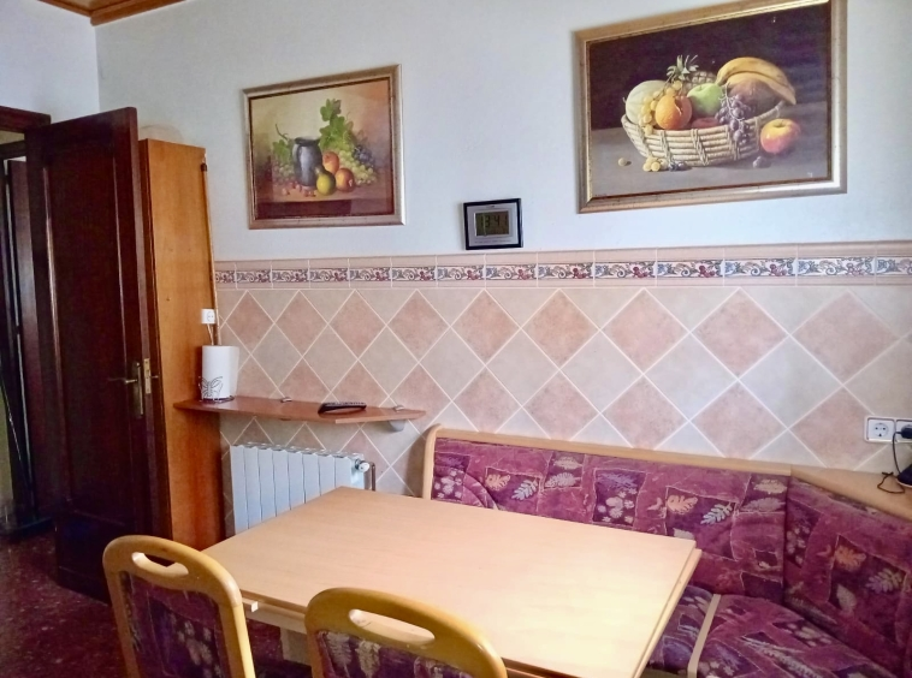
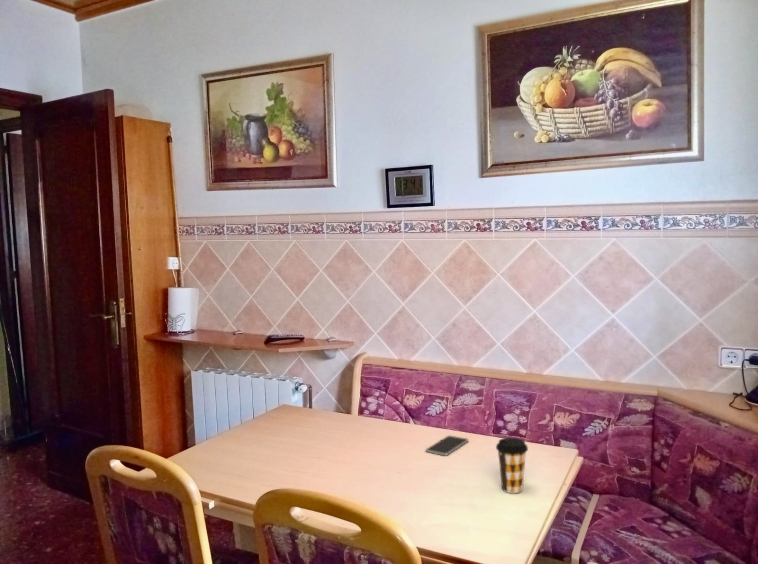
+ smartphone (447, 445)
+ coffee cup (512, 465)
